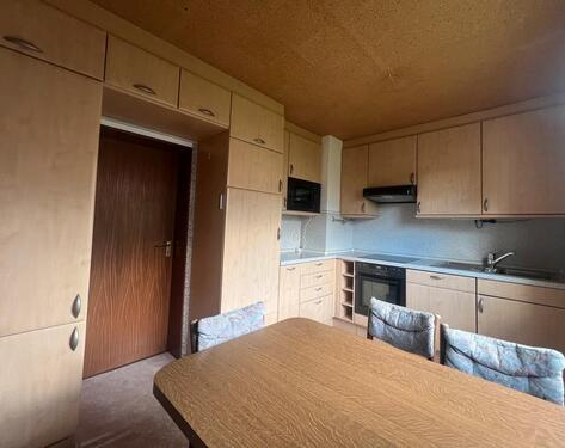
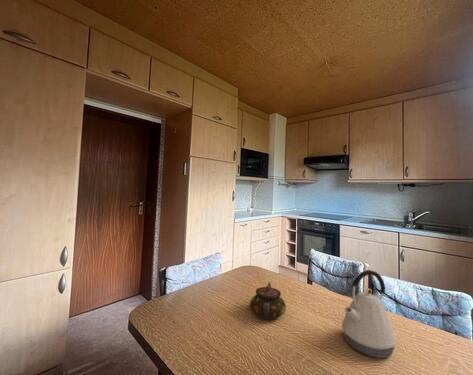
+ teapot (267, 299)
+ kettle (366, 307)
